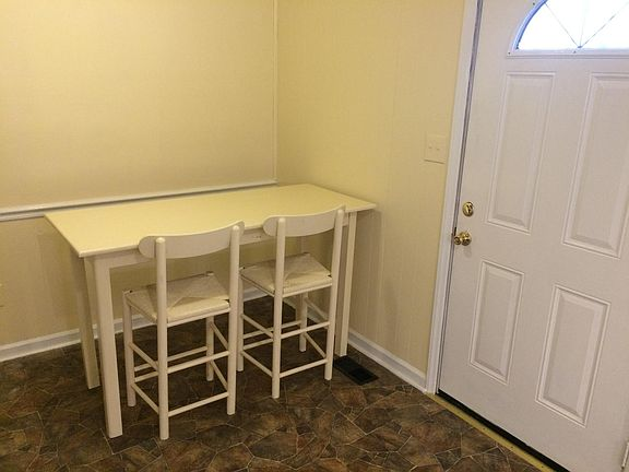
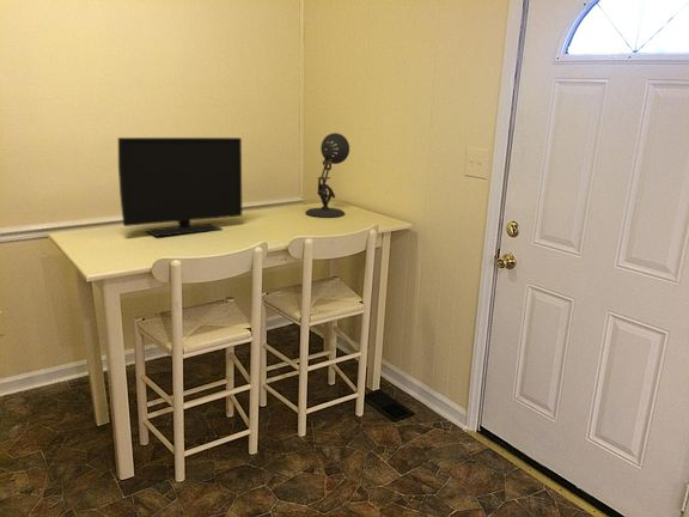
+ monitor (183, 184)
+ desk lamp (327, 174)
